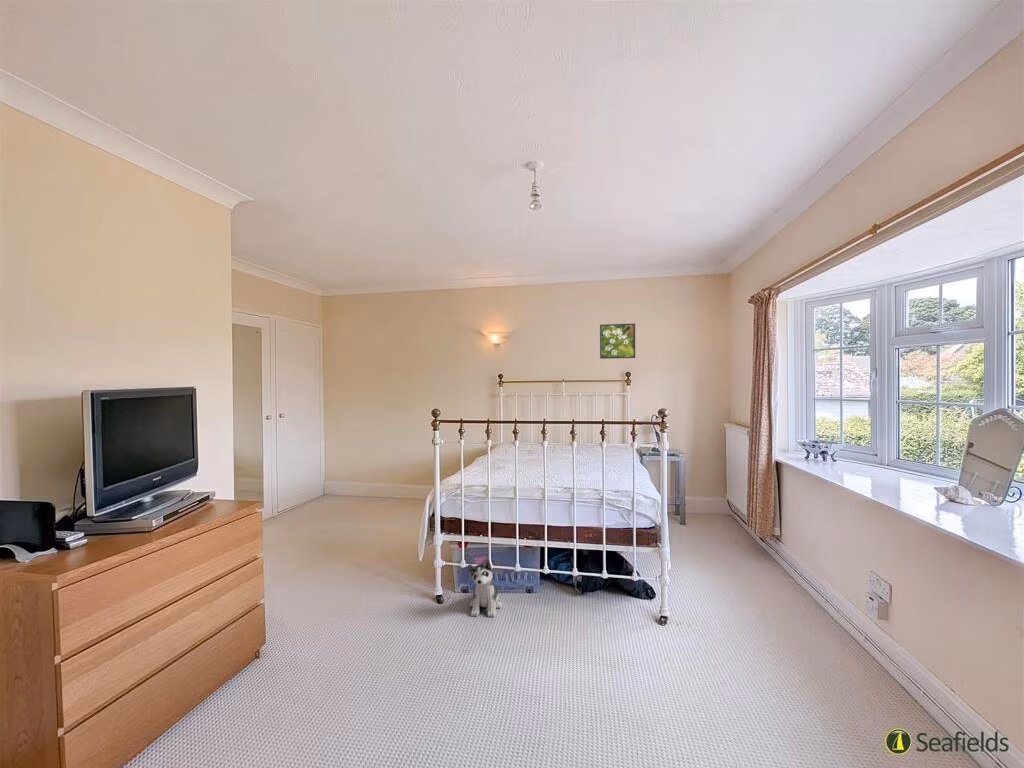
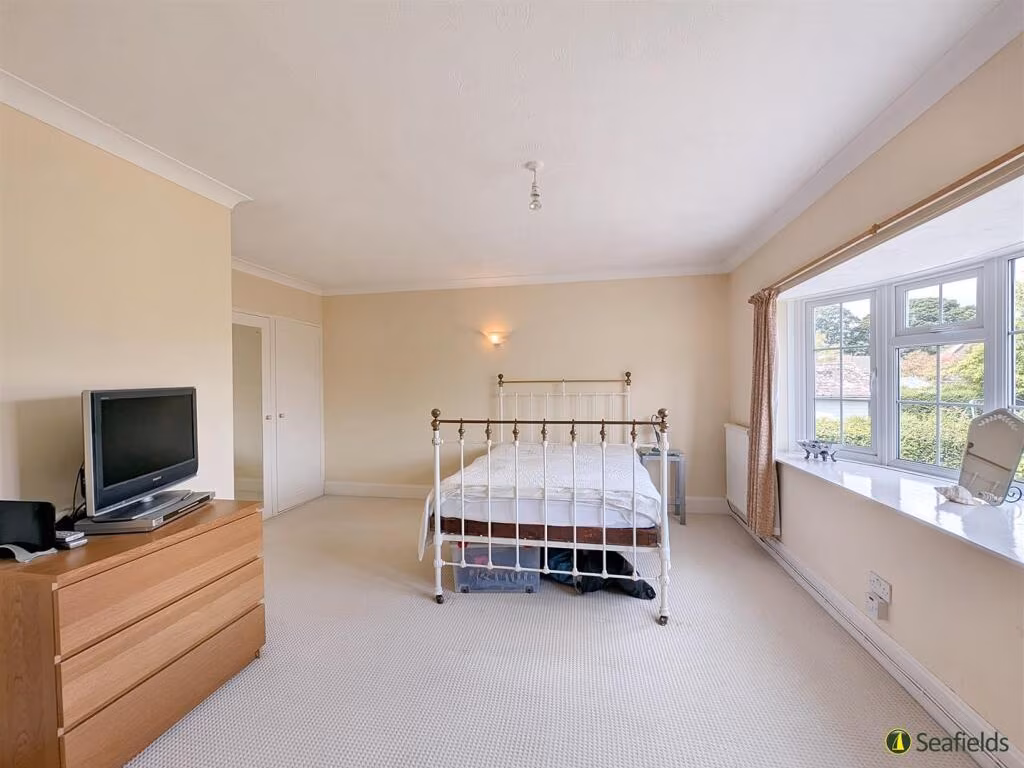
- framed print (617, 341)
- plush toy (485, 580)
